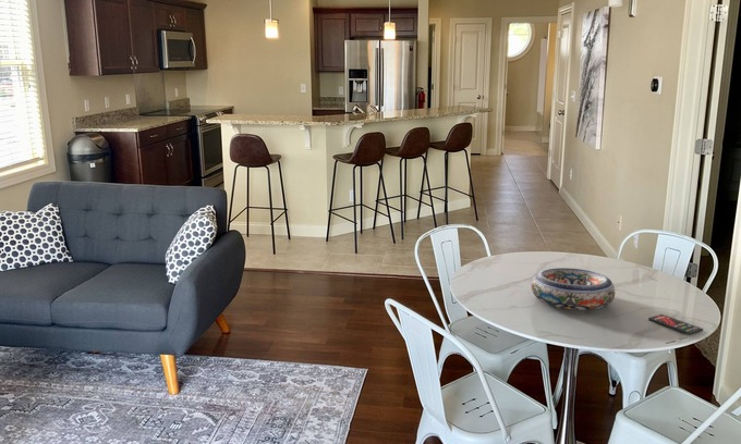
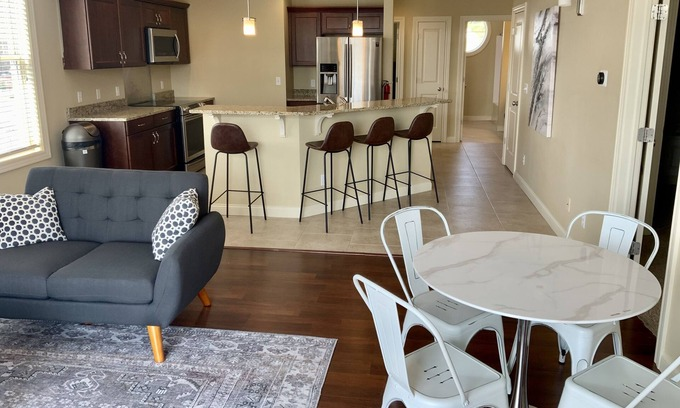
- smartphone (675, 323)
- bowl (572, 288)
